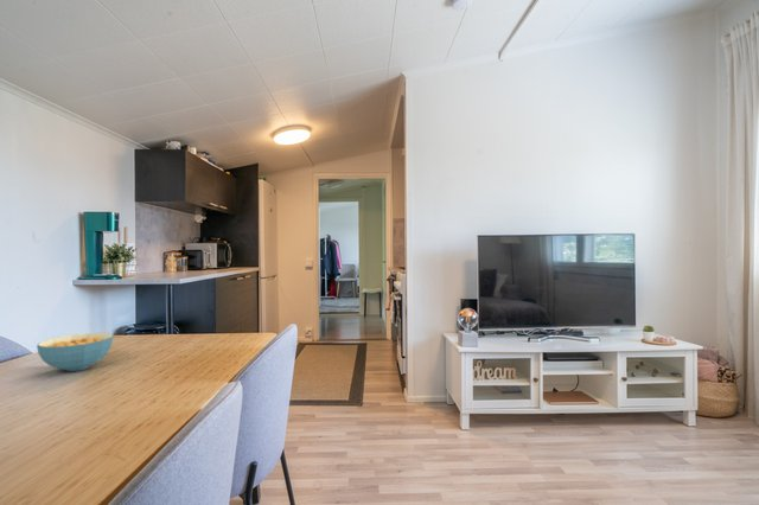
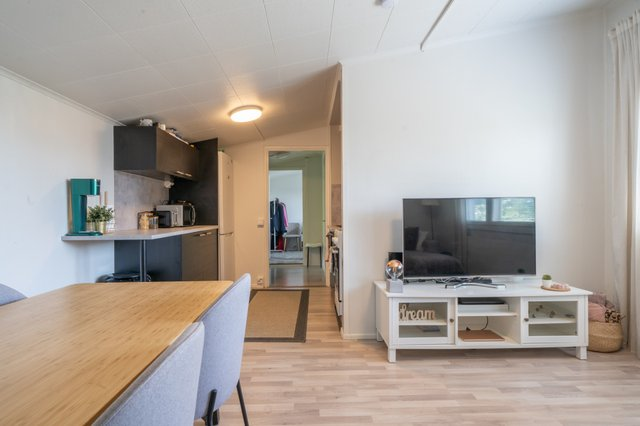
- cereal bowl (77, 353)
